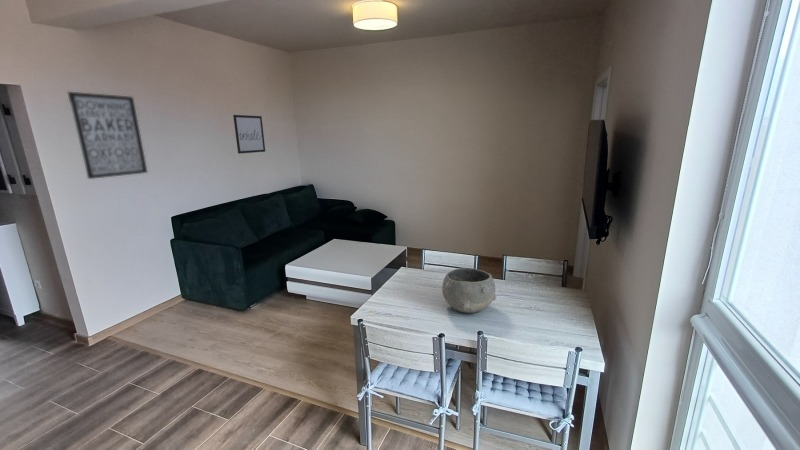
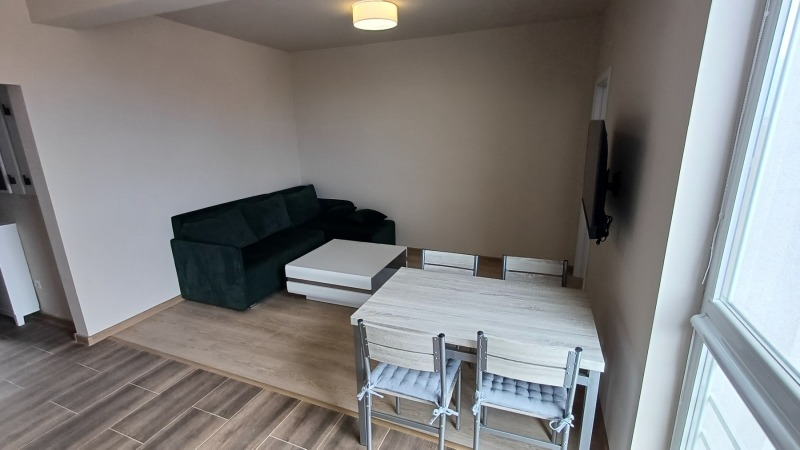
- bowl (468, 291)
- wall art (111, 136)
- wall art (250, 134)
